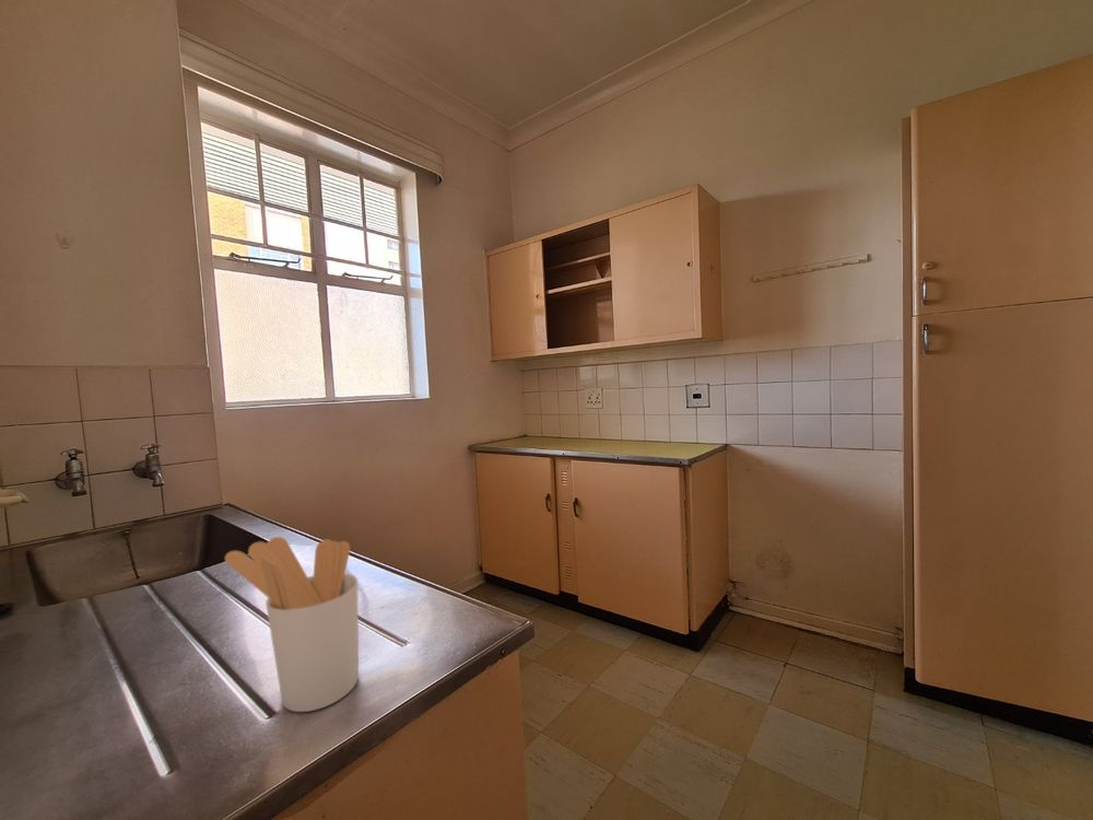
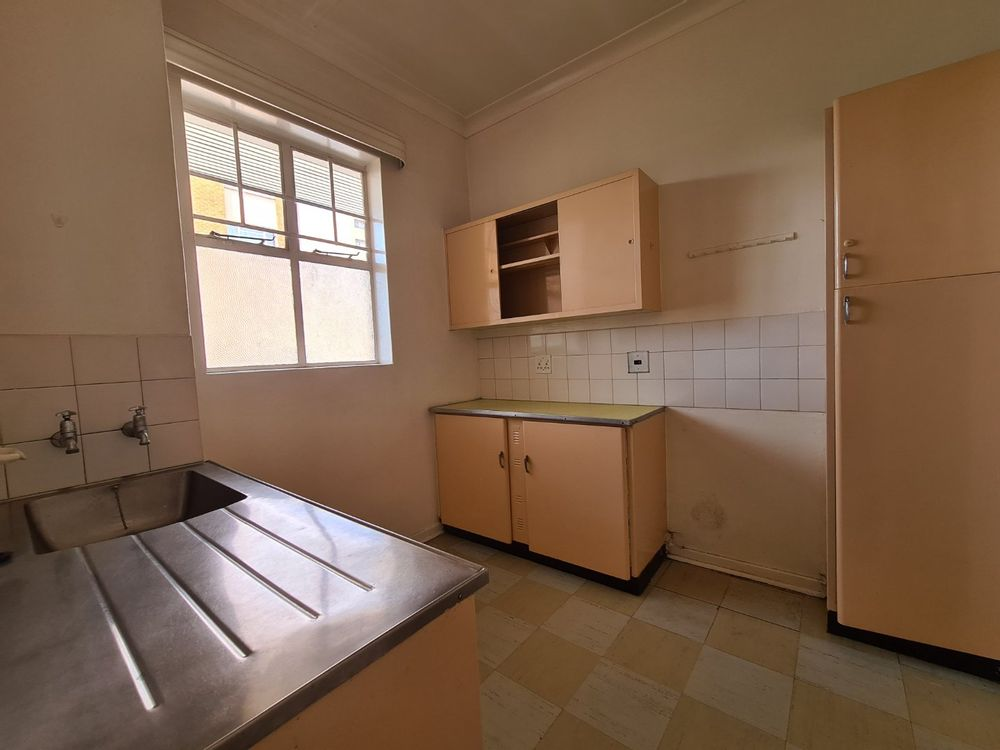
- utensil holder (297, 612)
